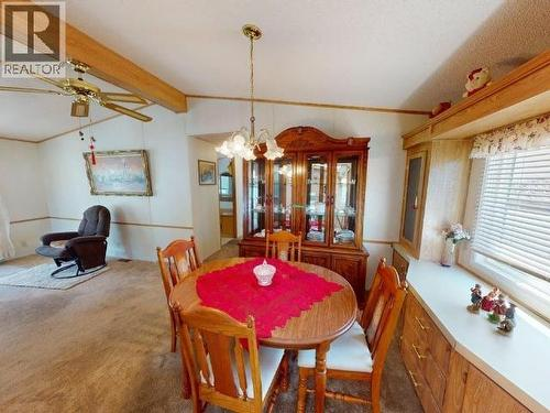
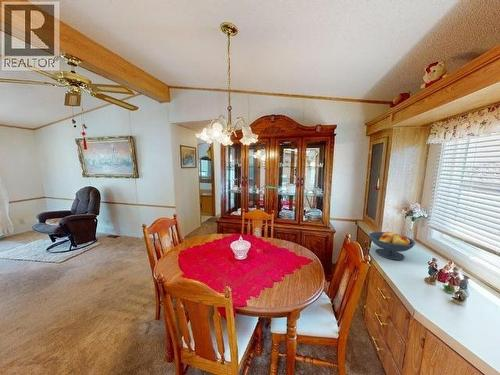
+ fruit bowl (390, 243)
